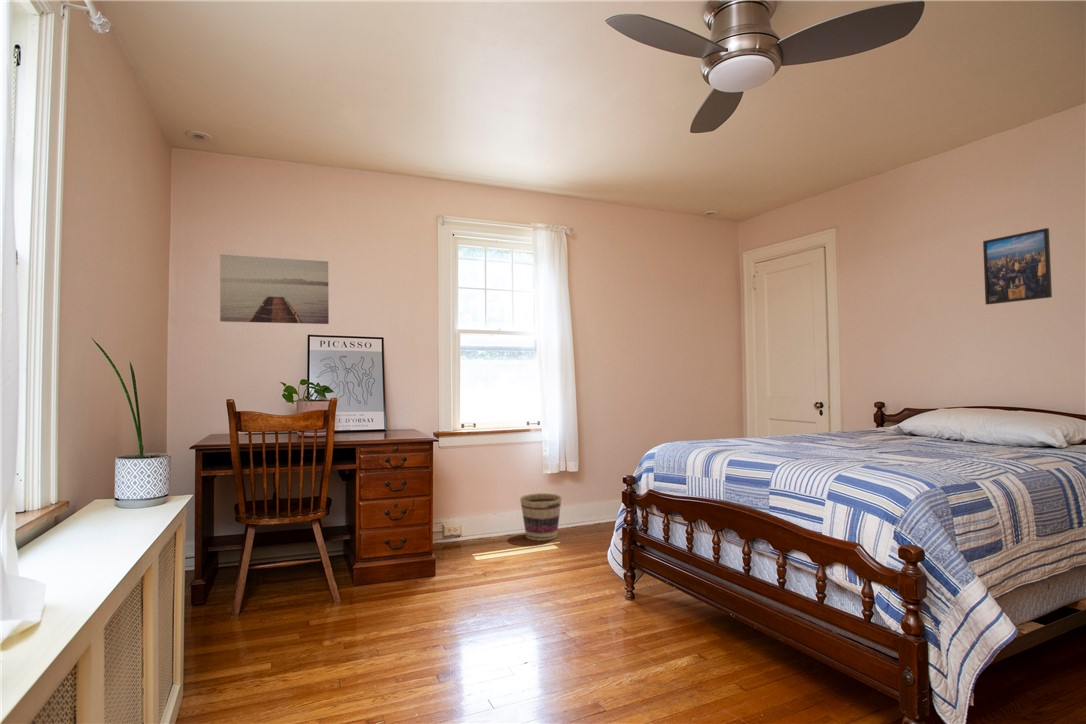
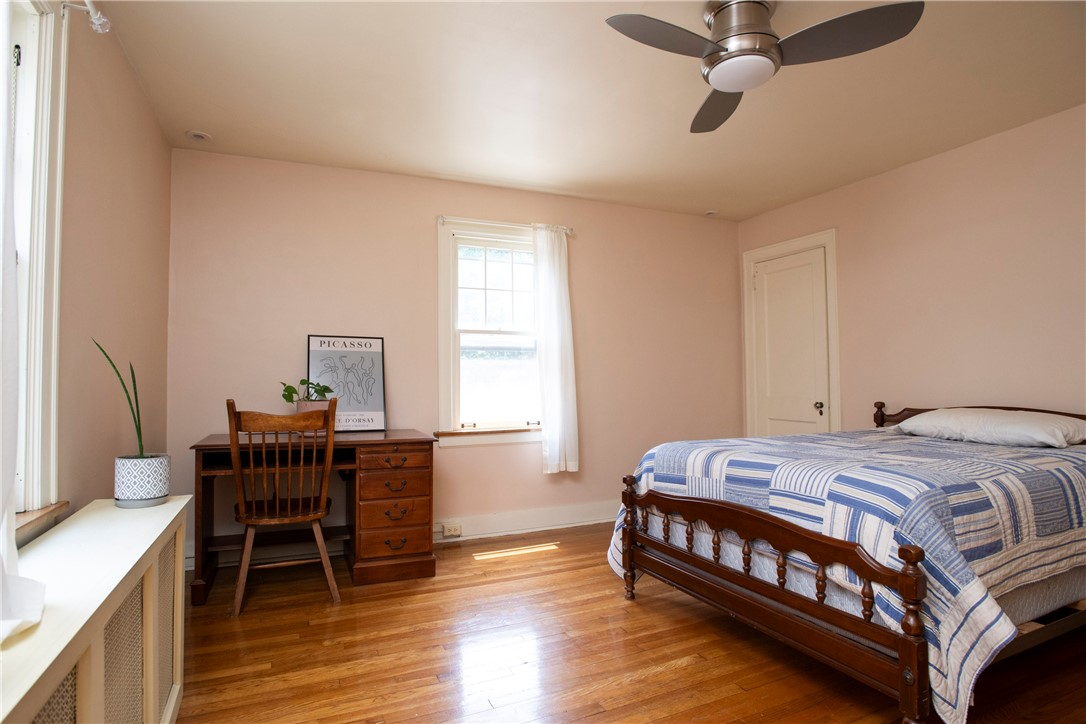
- wall art (276, 290)
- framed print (1015, 267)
- basket (541, 516)
